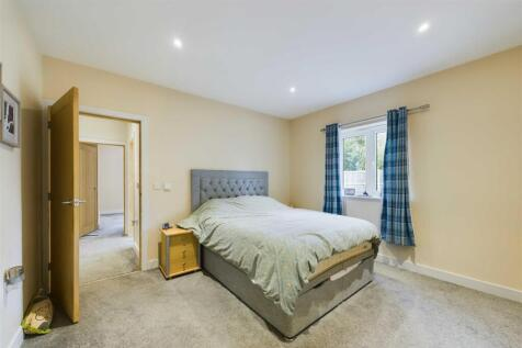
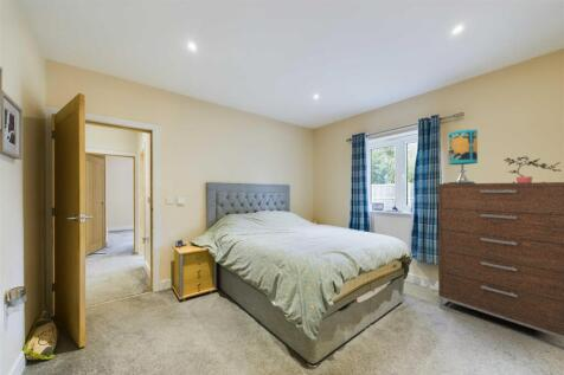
+ table lamp (462, 157)
+ dresser (504, 251)
+ potted plant (528, 164)
